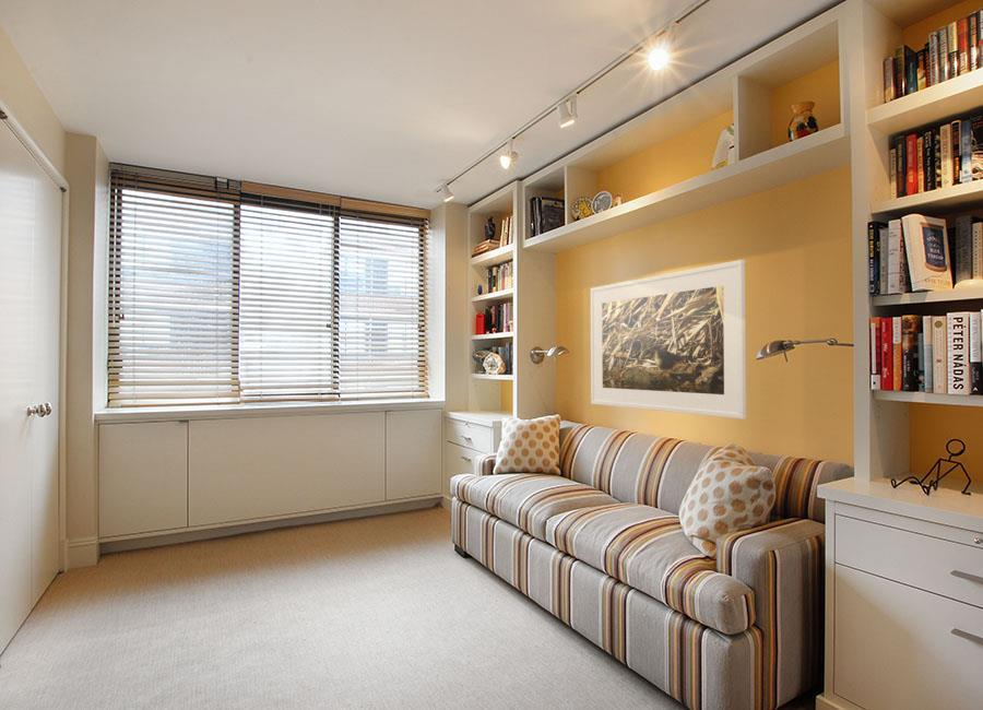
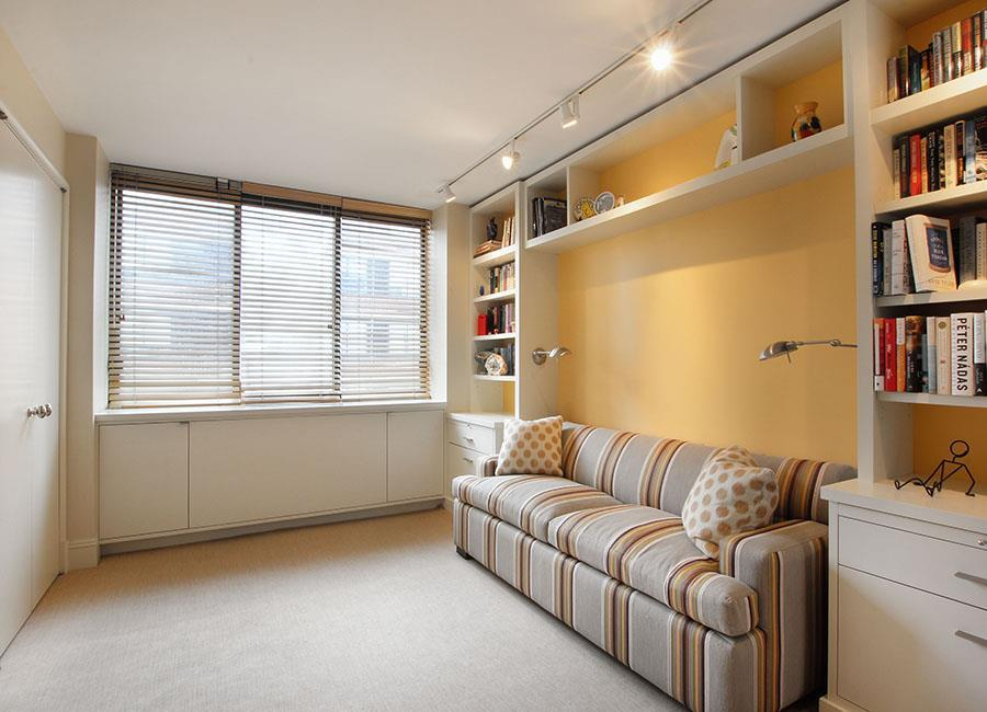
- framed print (655, 343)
